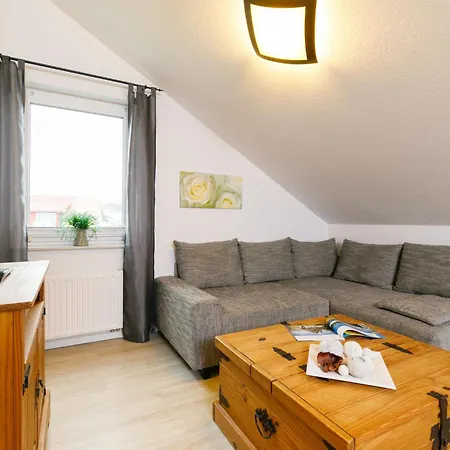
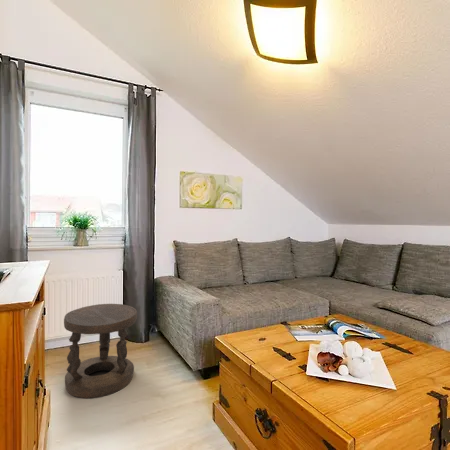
+ stool (102, 346)
